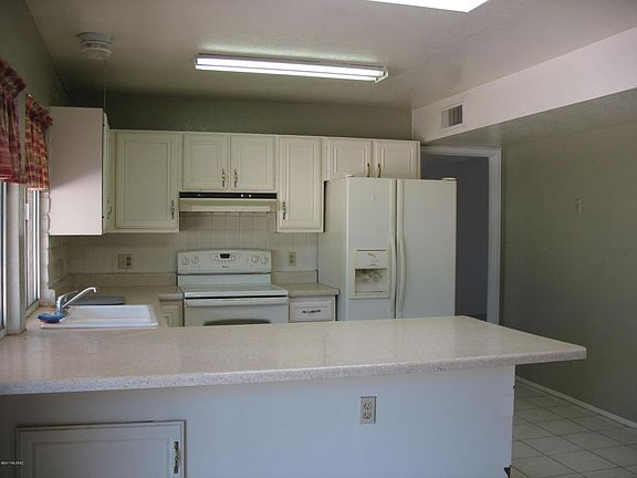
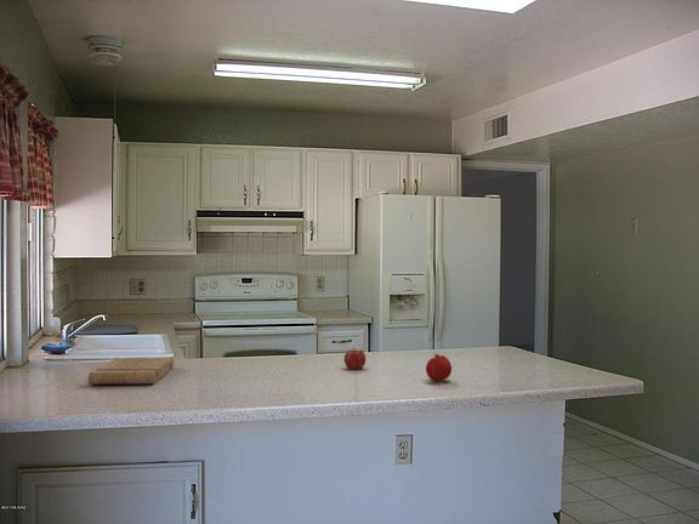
+ fruit (354, 358)
+ cutting board (133, 370)
+ fruit (438, 366)
